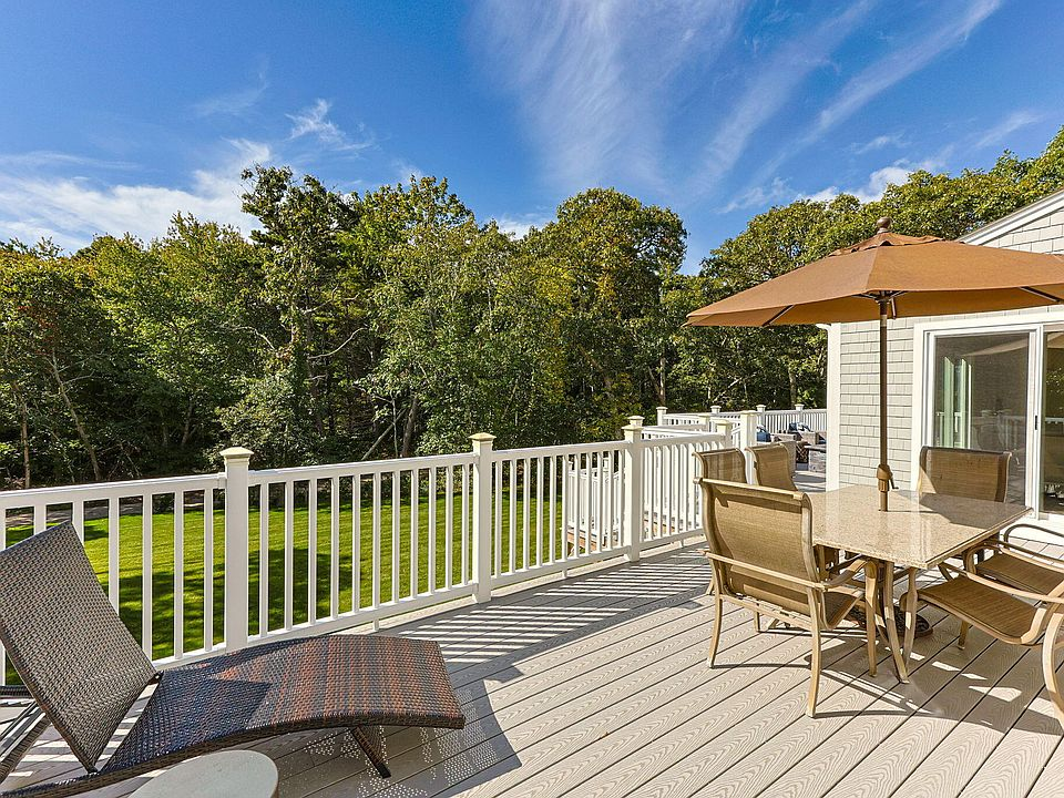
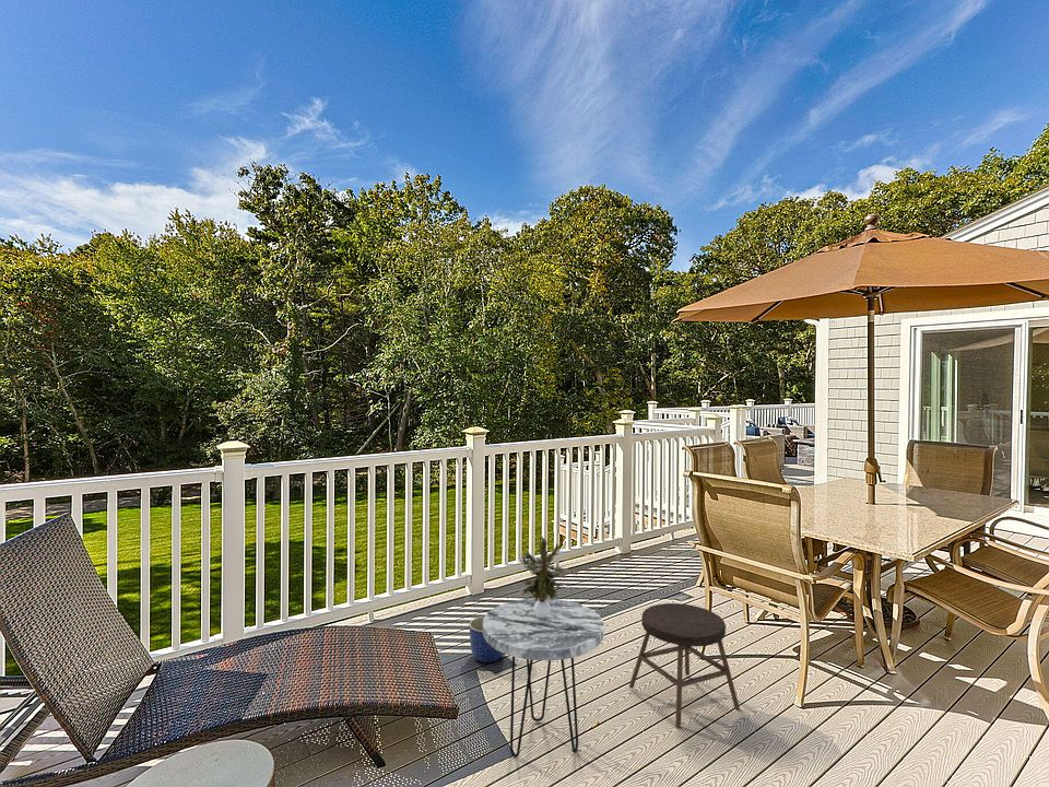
+ side table (545, 682)
+ potted plant (544, 577)
+ stool (682, 658)
+ planter (486, 642)
